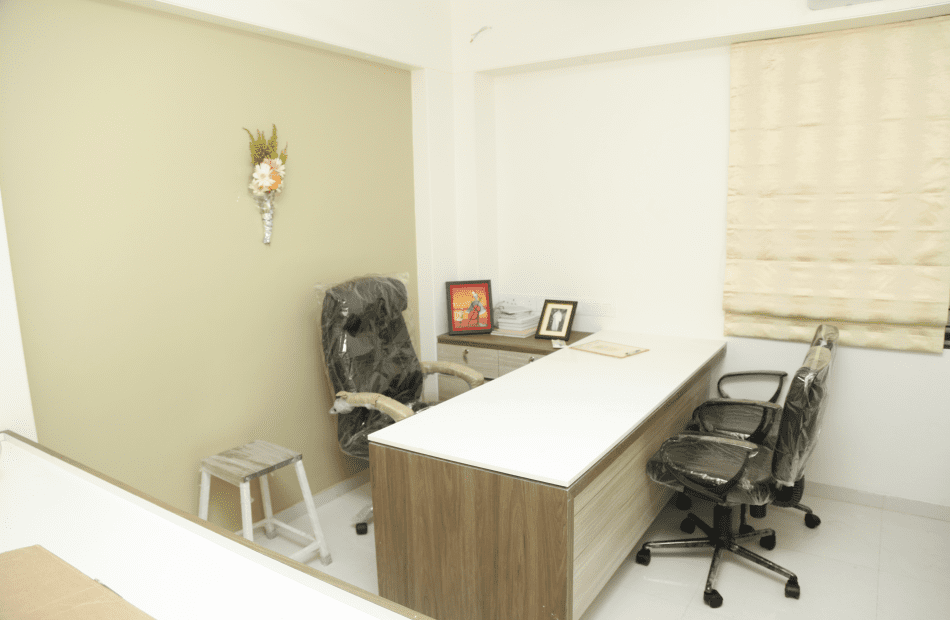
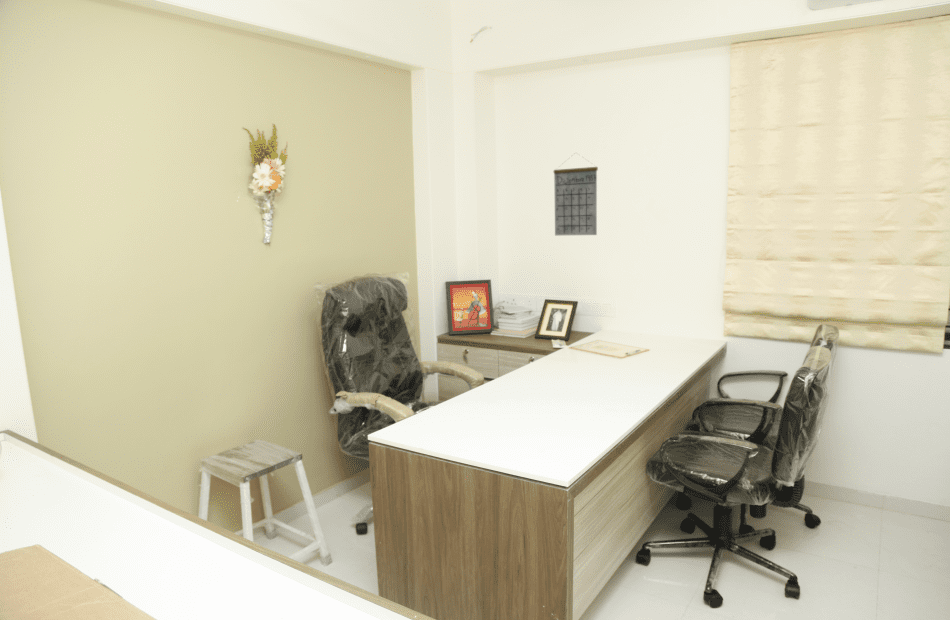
+ calendar (575, 194)
